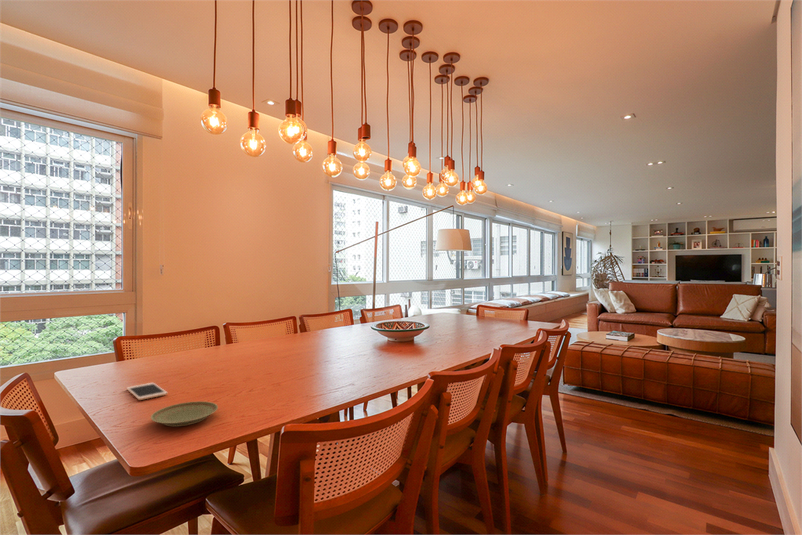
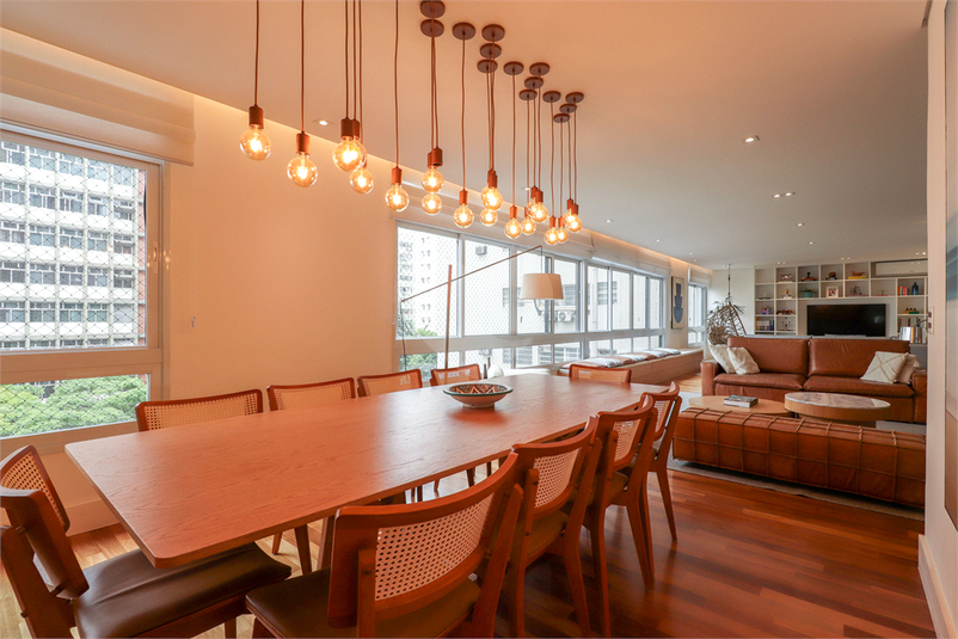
- plate (185, 415)
- cell phone (146, 390)
